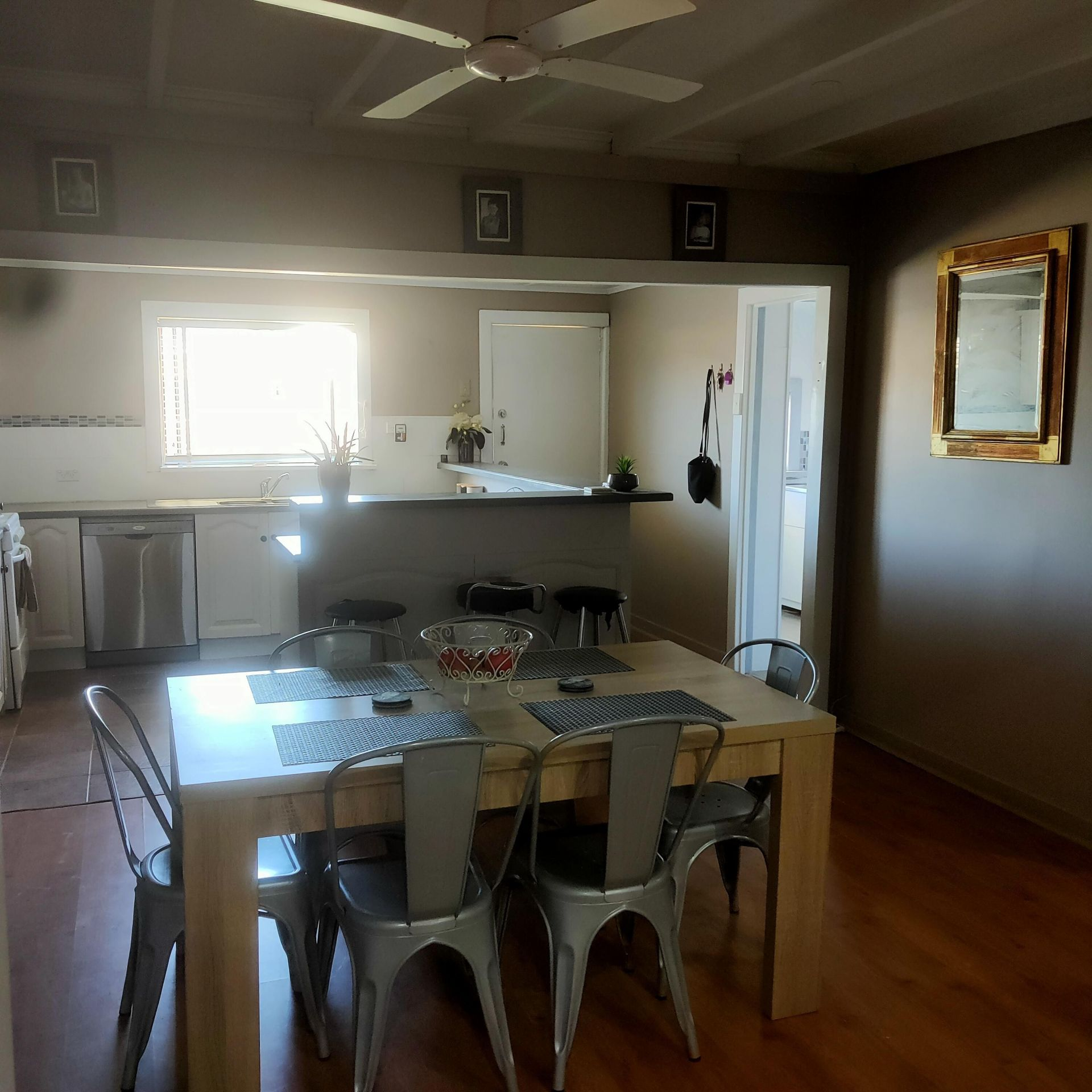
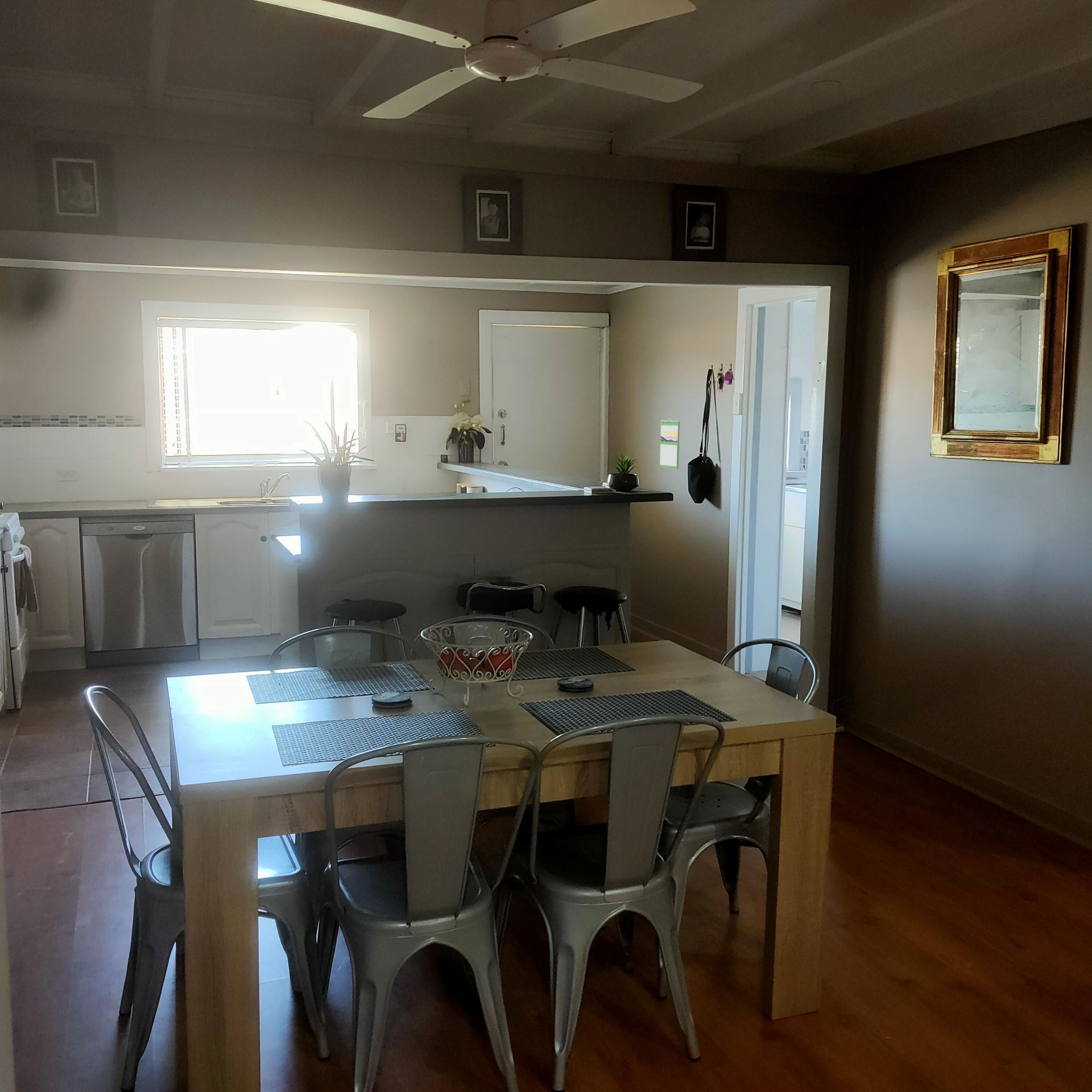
+ calendar (669, 443)
